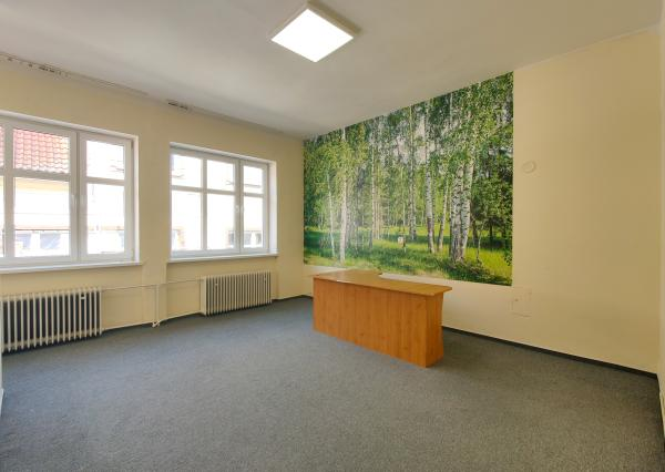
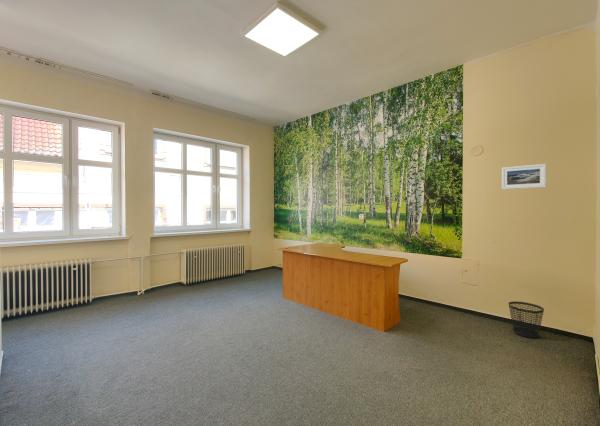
+ wastebasket (525, 319)
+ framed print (522, 177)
